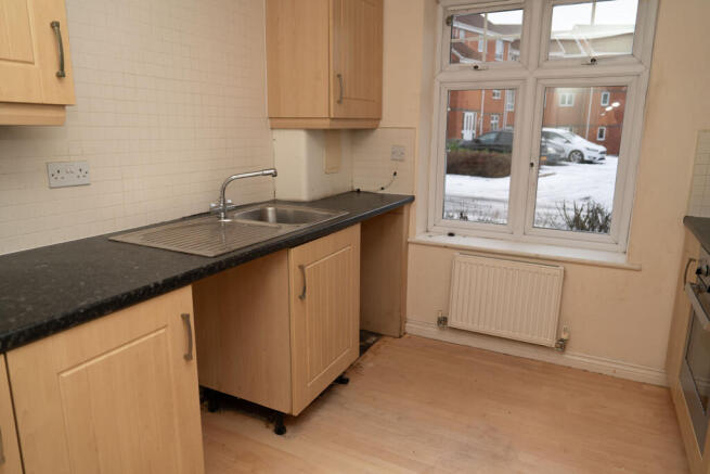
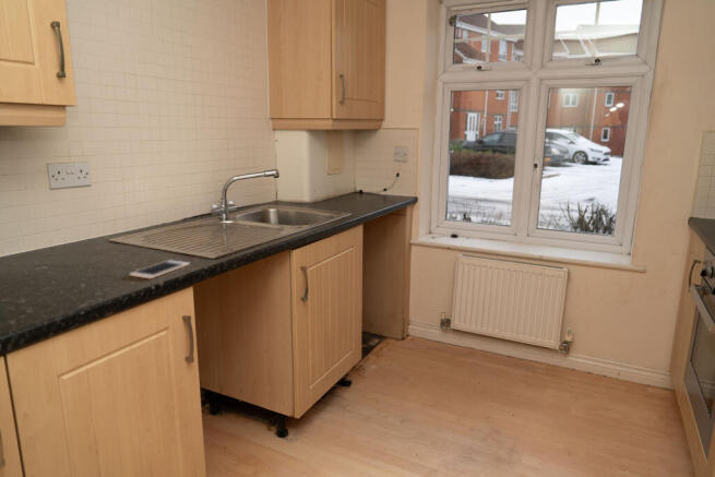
+ cell phone (160, 269)
